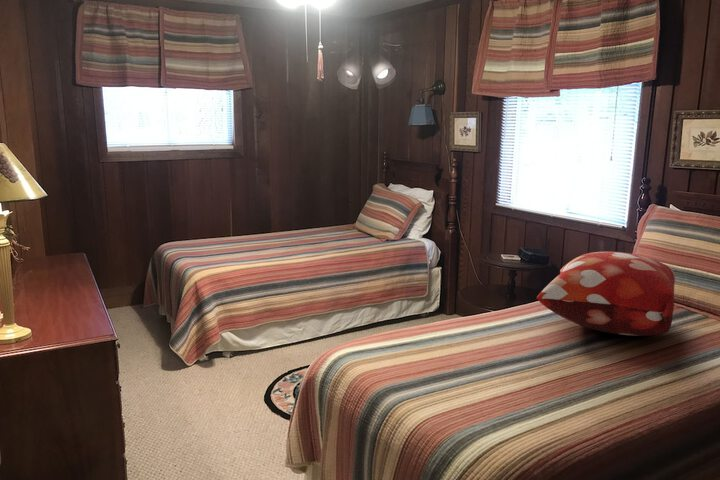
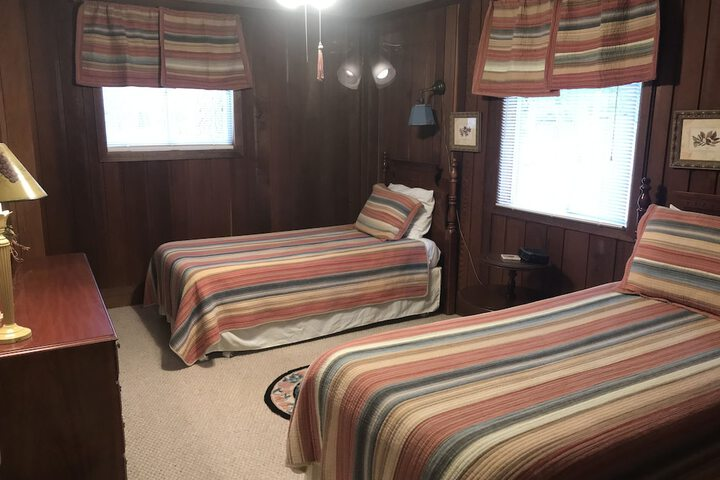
- decorative pillow (608, 290)
